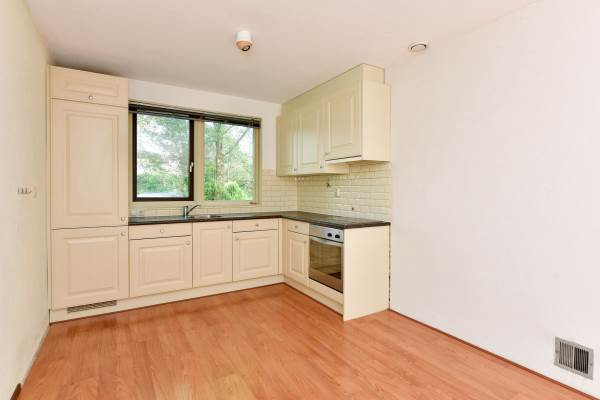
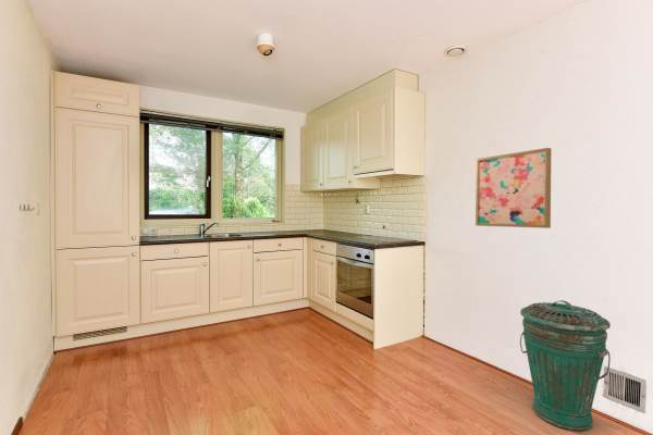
+ trash can (562, 358)
+ wall art (509, 190)
